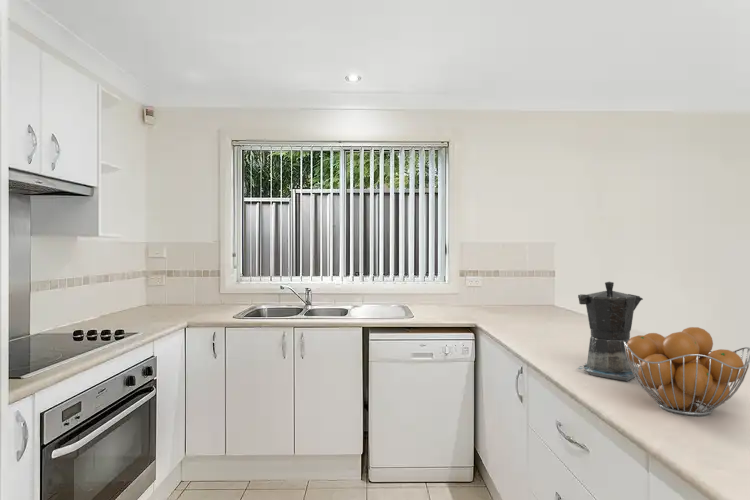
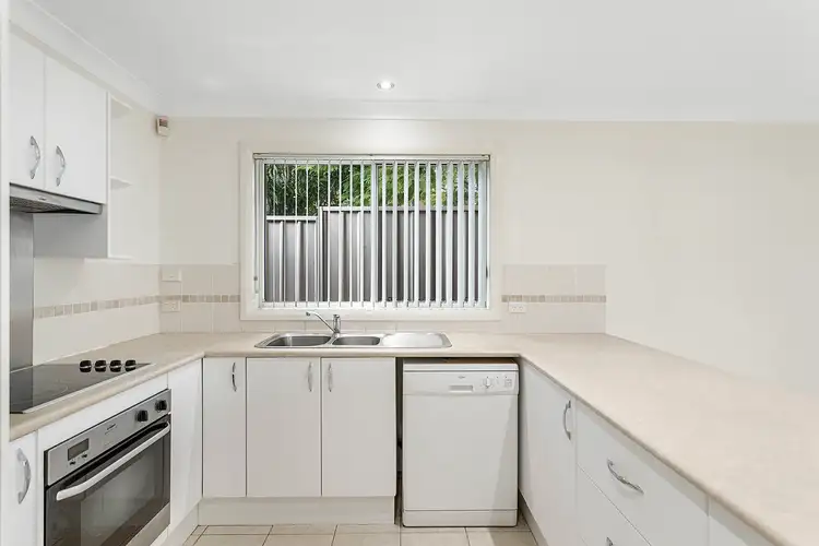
- coffee maker (609, 326)
- fruit basket (684, 368)
